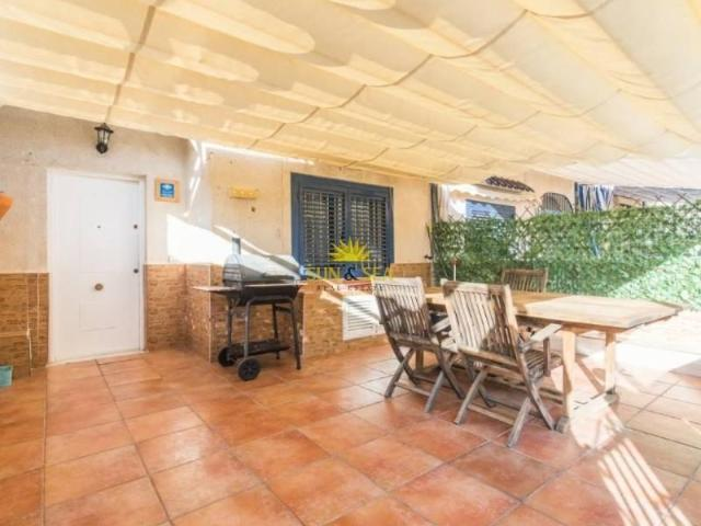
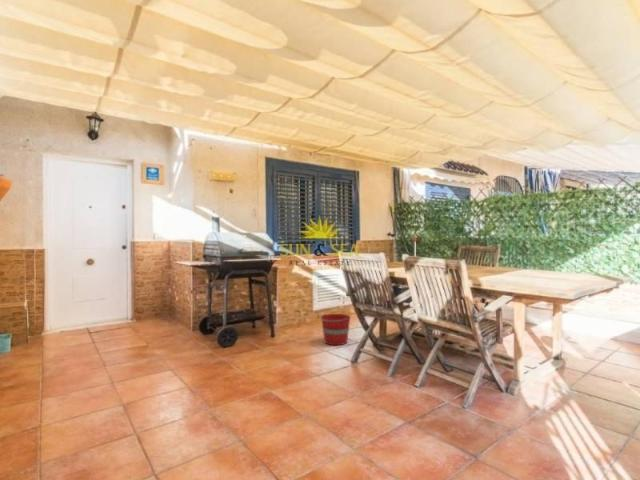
+ bucket (335, 329)
